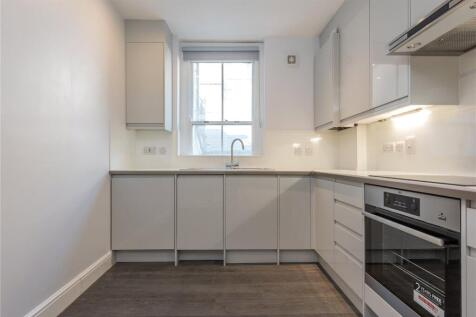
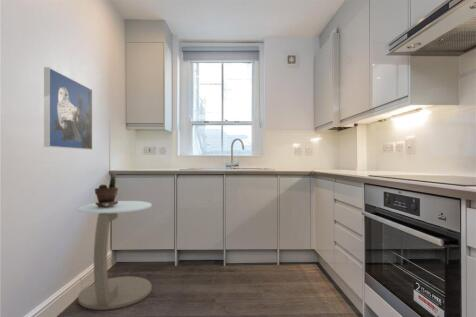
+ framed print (71, 114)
+ side table (106, 250)
+ potted plant (106, 189)
